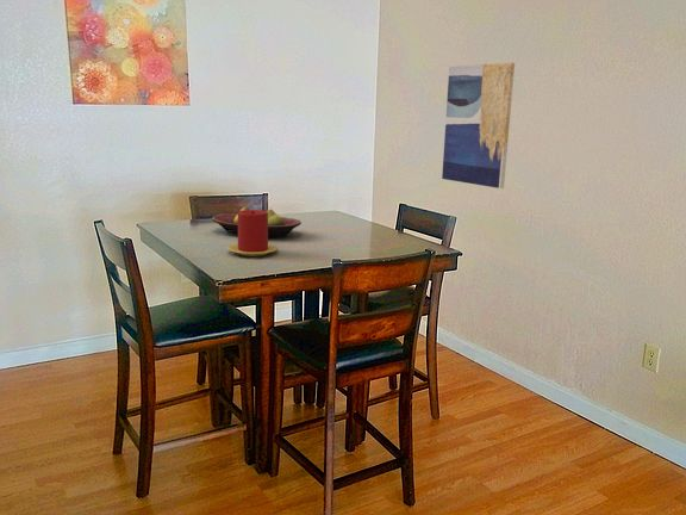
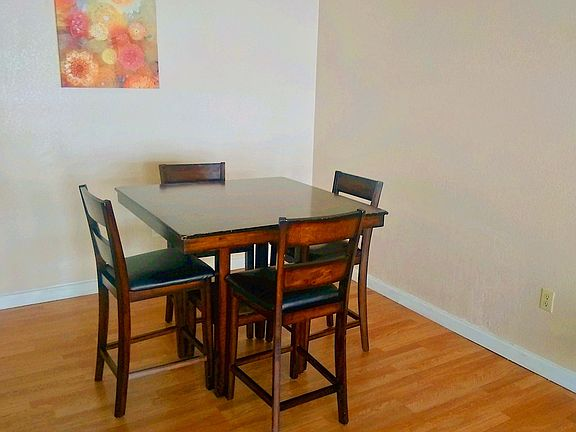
- fruit bowl (268, 221)
- candle (252, 231)
- wall art (475, 125)
